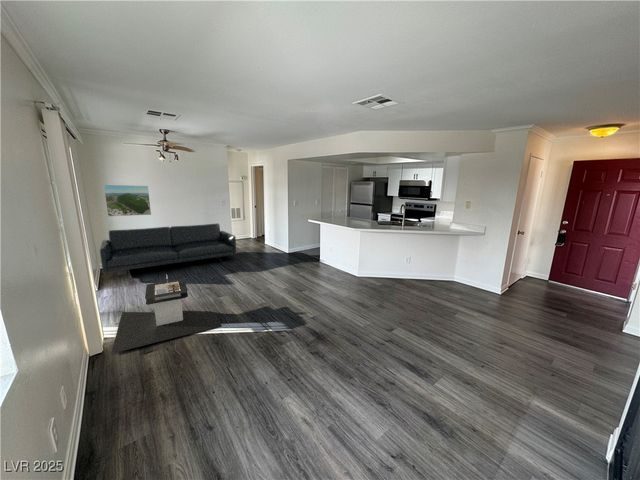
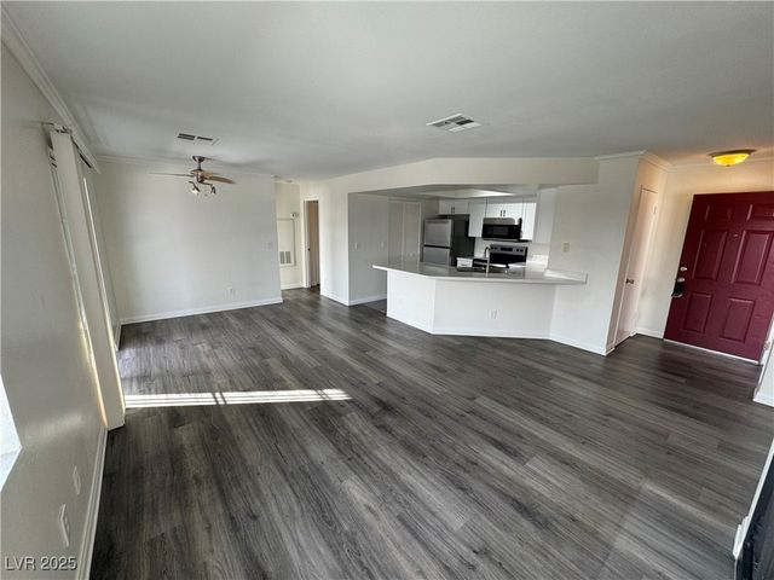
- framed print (128, 200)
- sofa (174, 246)
- coffee table (167, 298)
